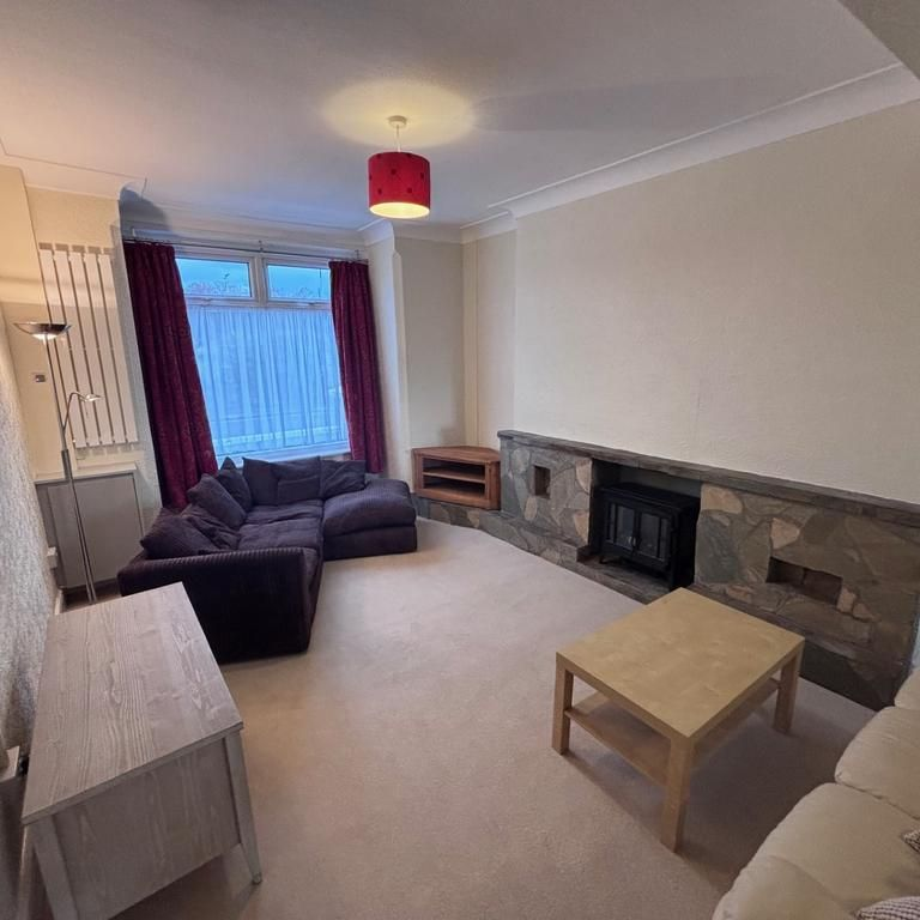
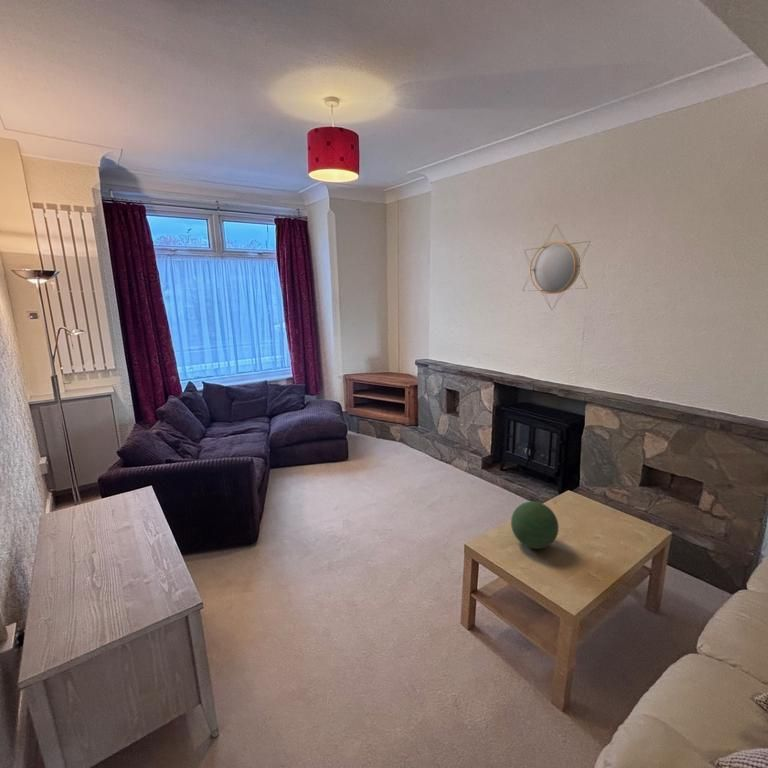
+ home mirror (553, 268)
+ decorative orb (534, 524)
